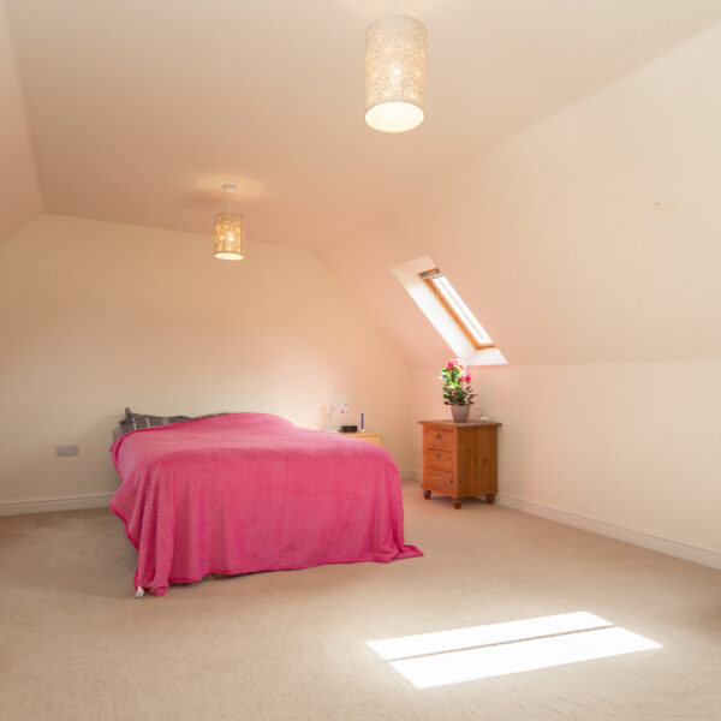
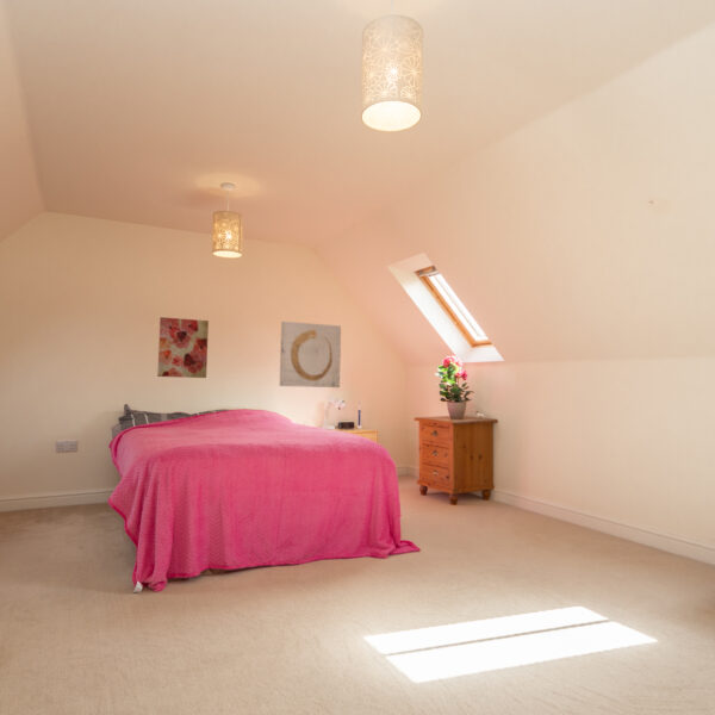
+ wall art (310, 355)
+ wall art (184, 348)
